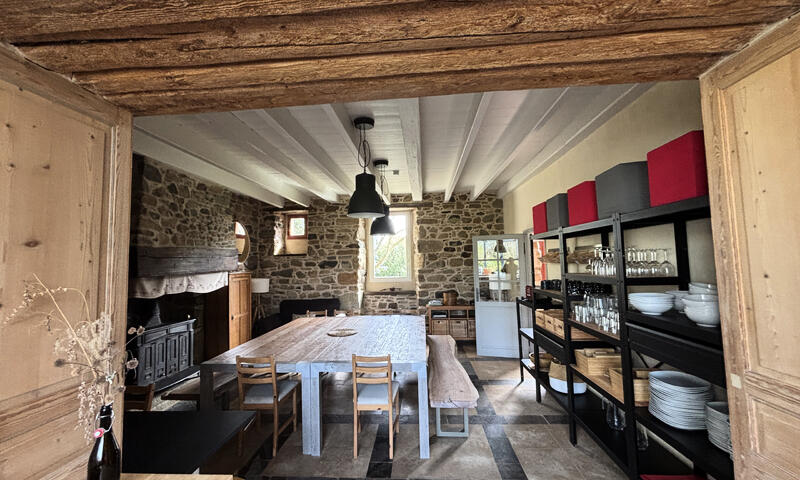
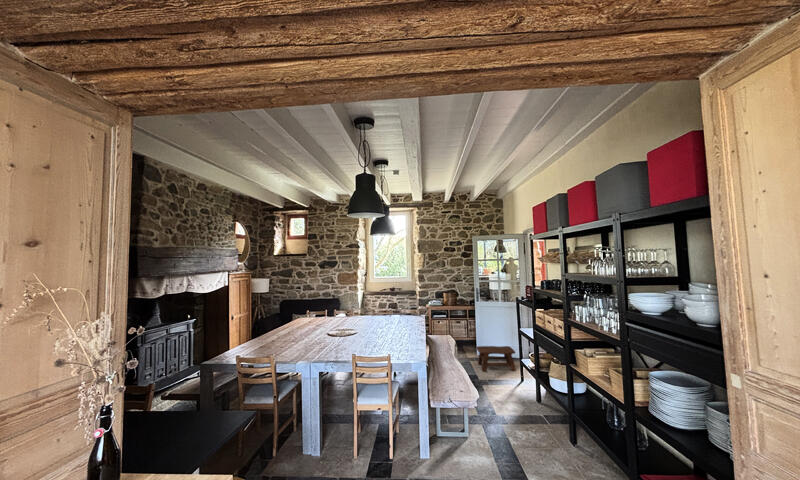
+ stool (496, 358)
